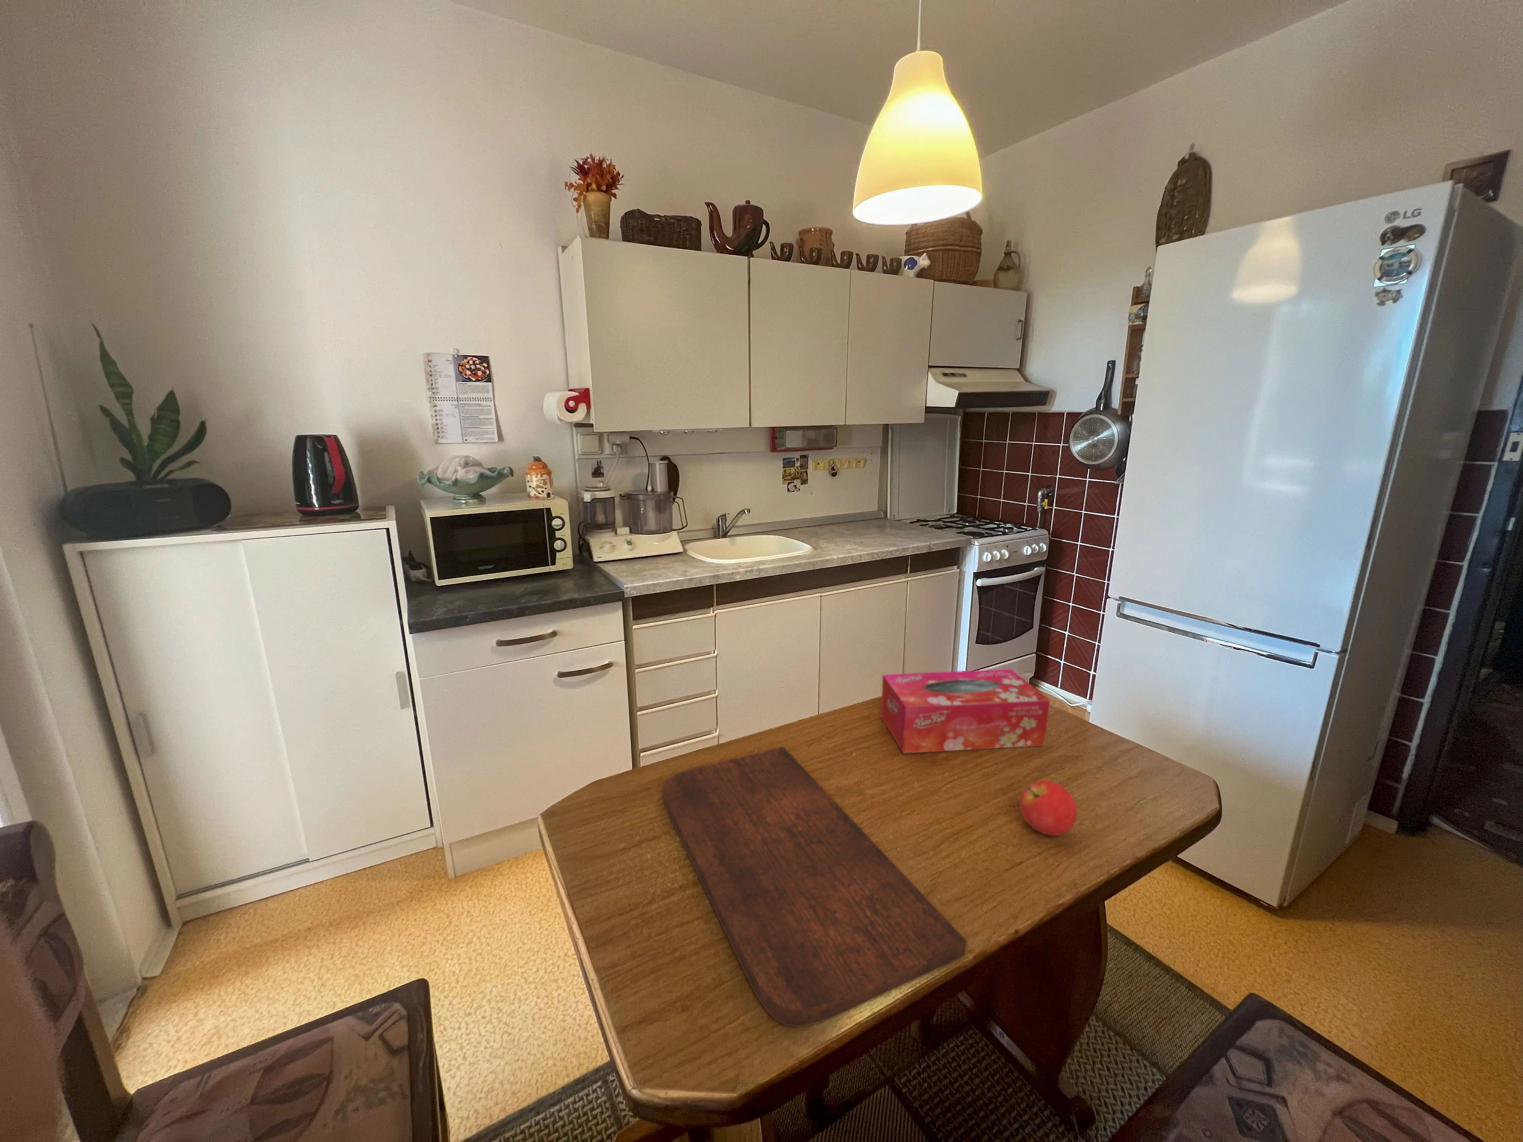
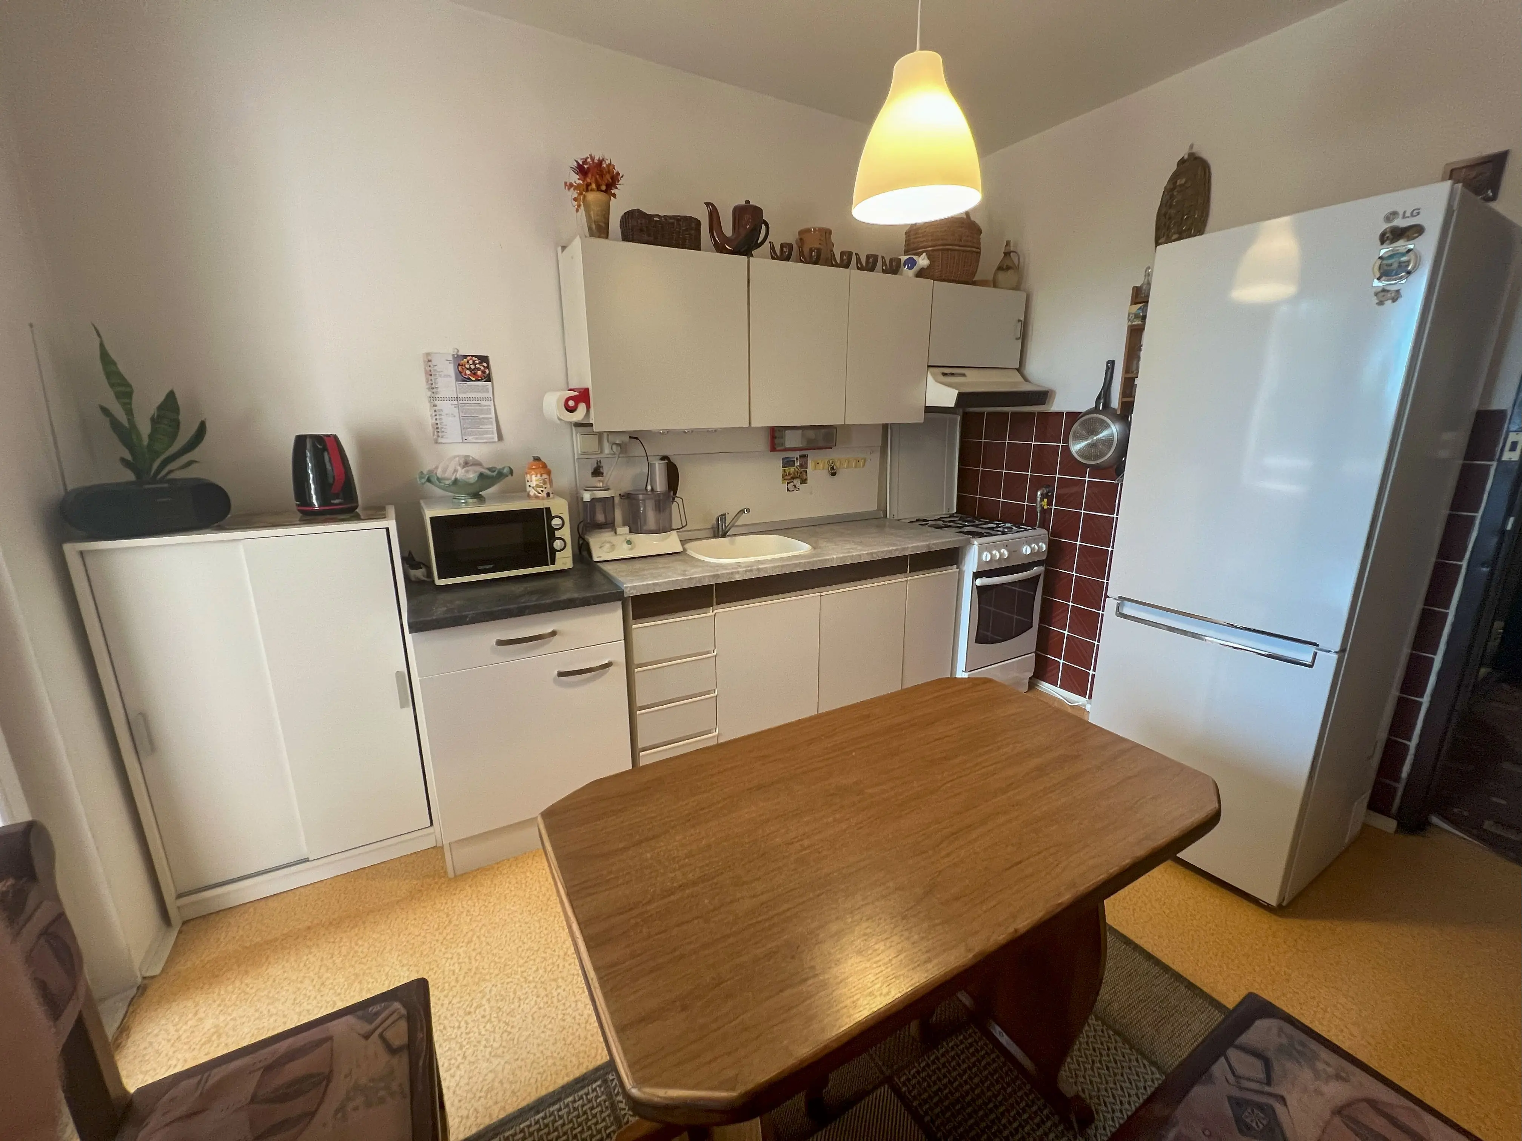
- cutting board (782, 851)
- tissue box (961, 709)
- fruit (1048, 807)
